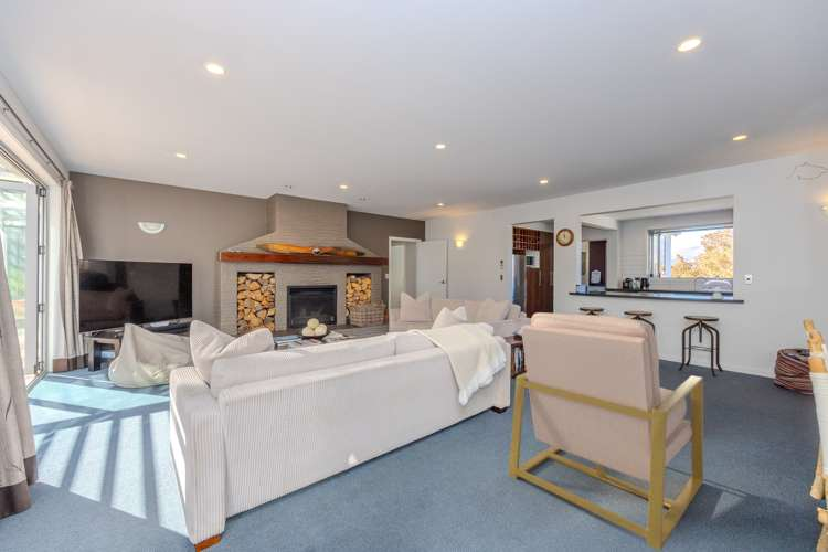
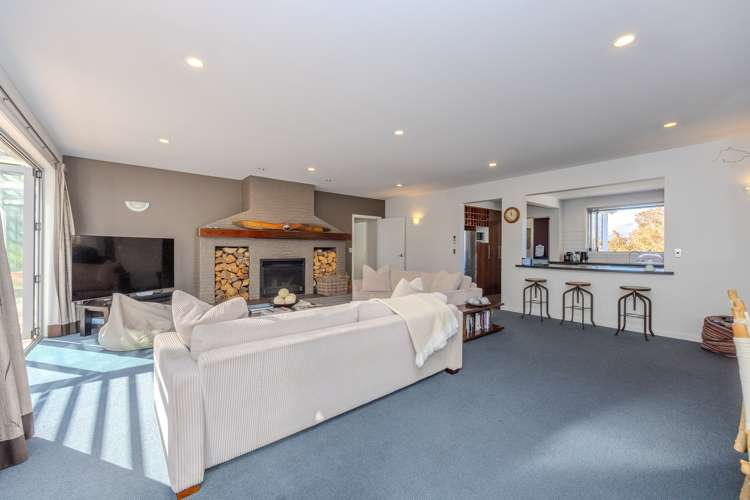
- chair (605, 394)
